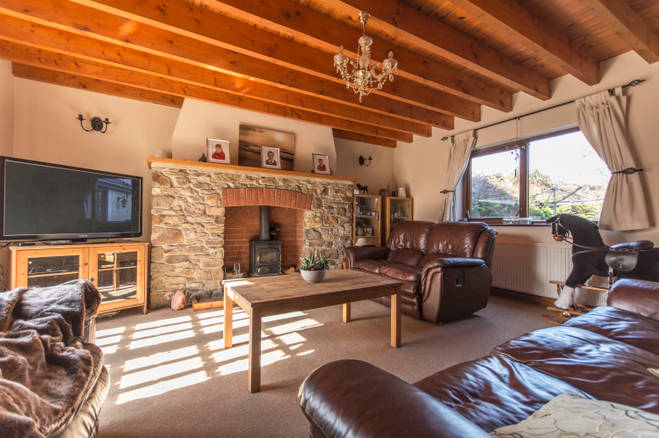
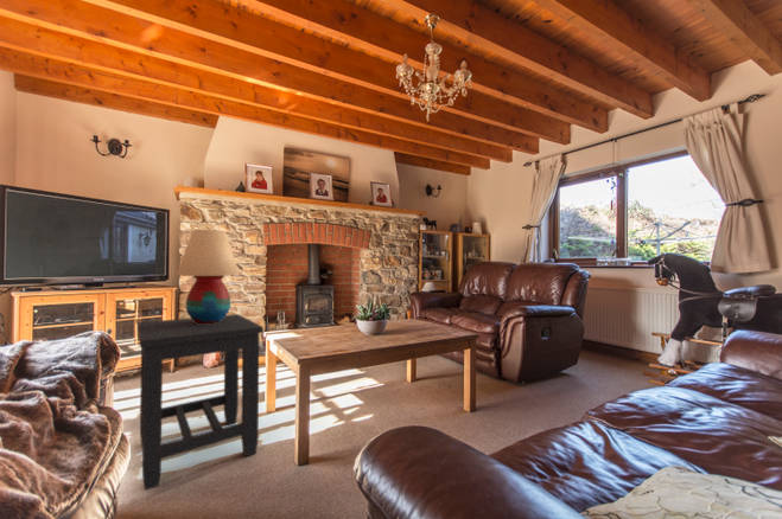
+ table lamp (209, 276)
+ side table (199, 399)
